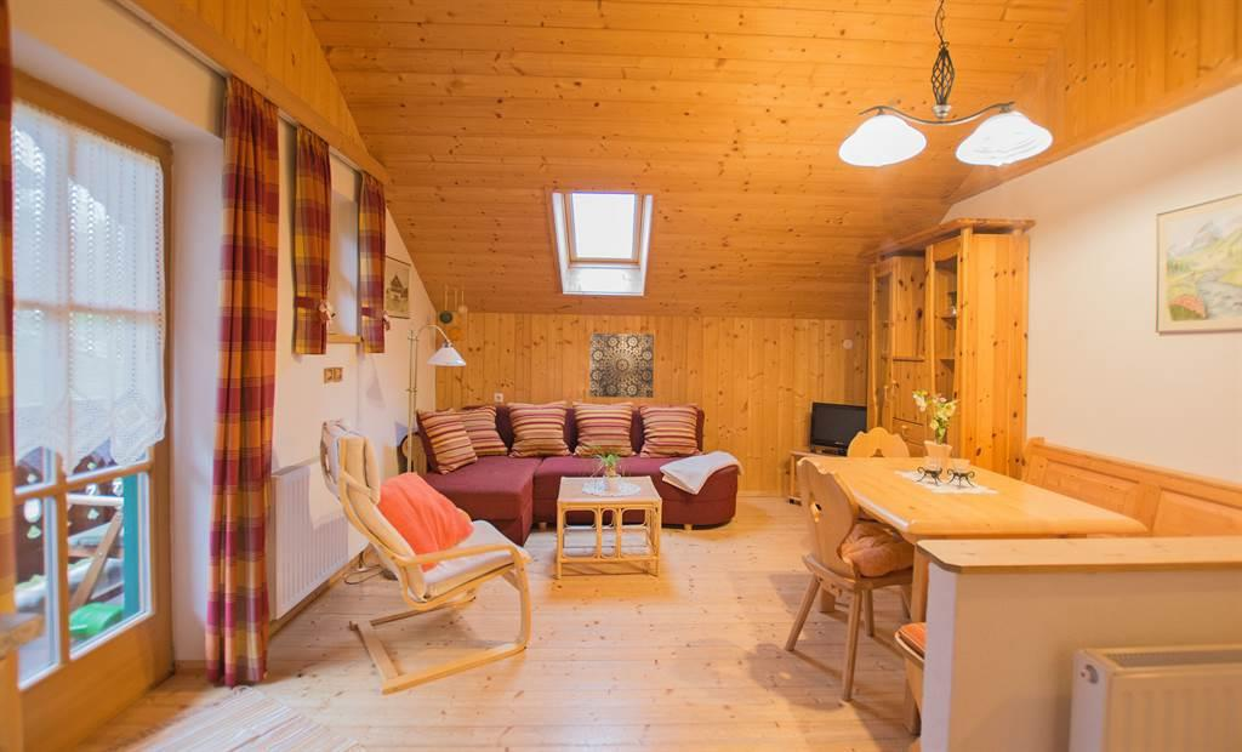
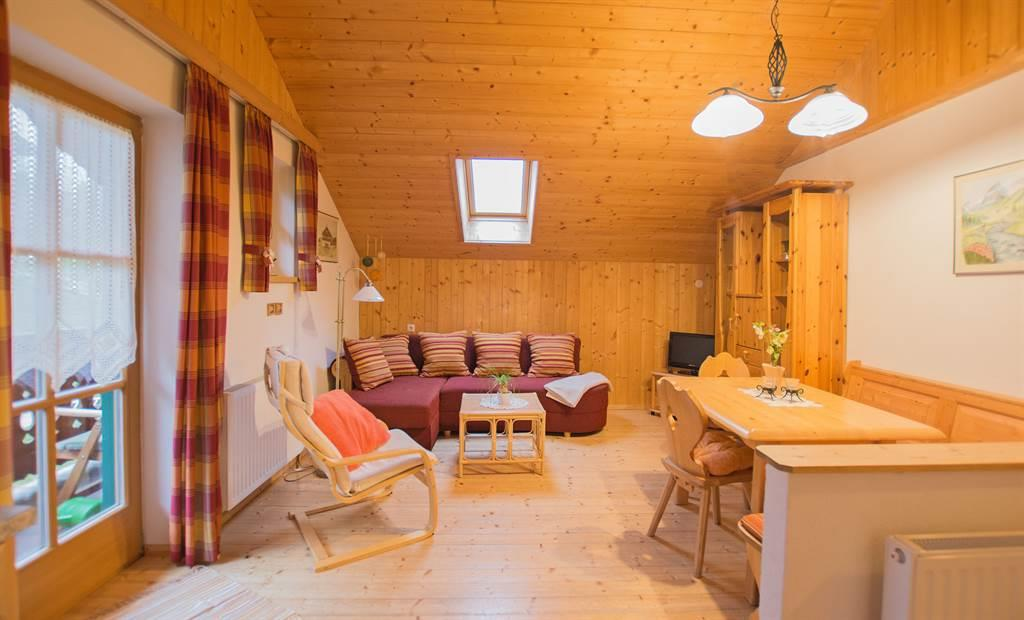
- wall art (621, 365)
